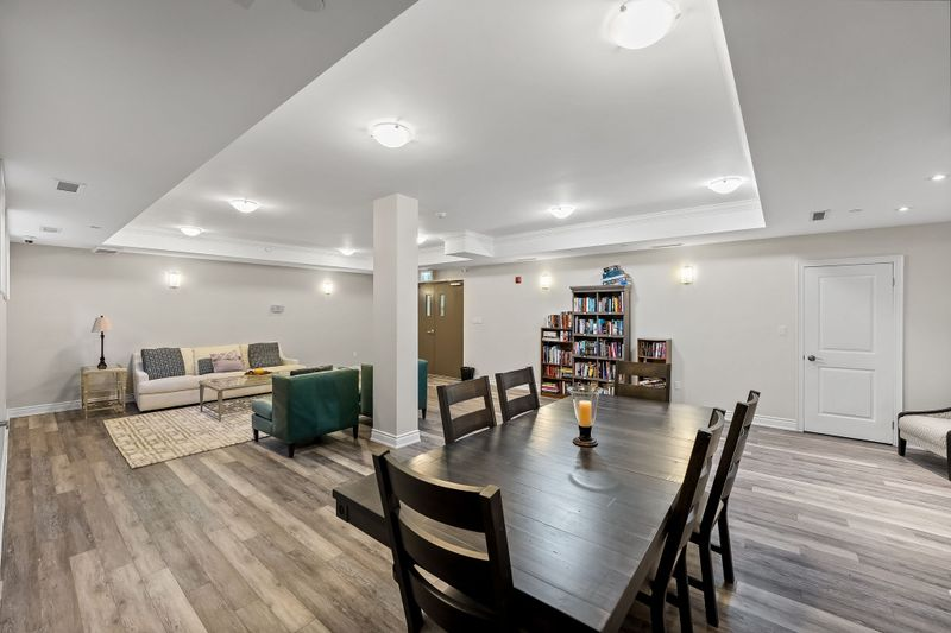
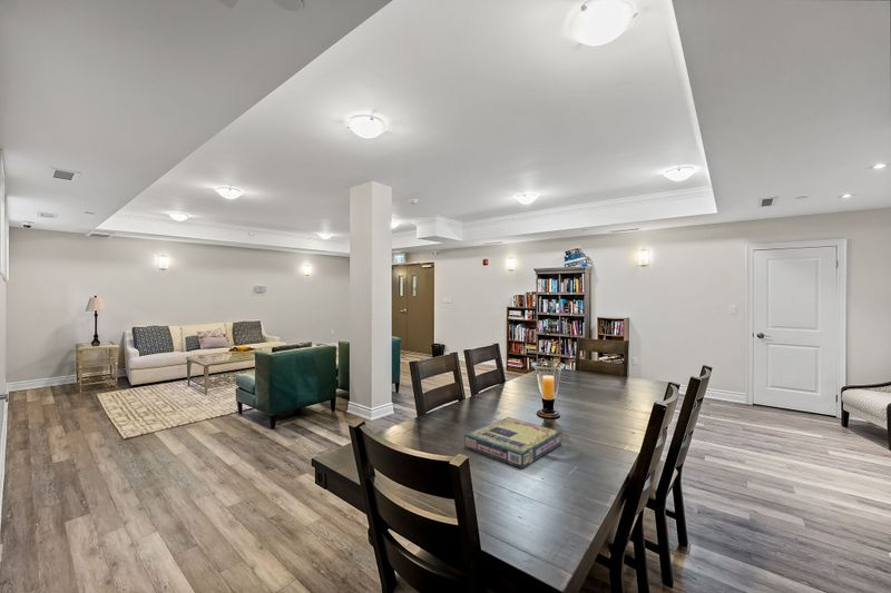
+ video game box (513, 438)
